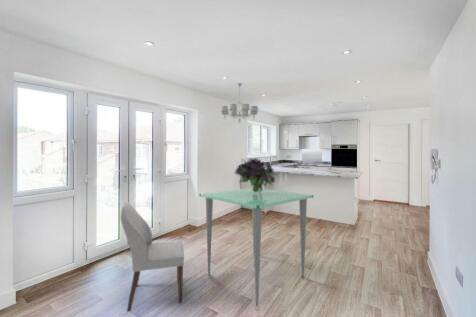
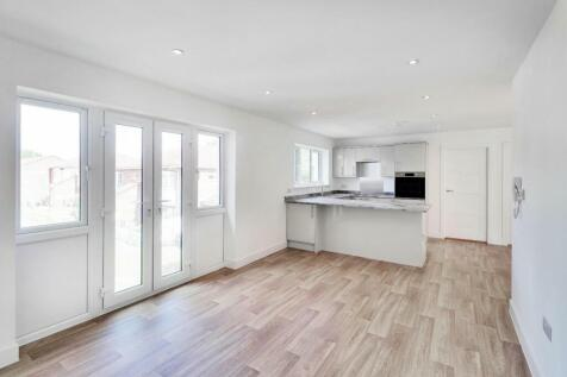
- dining table (255, 235)
- bouquet (255, 175)
- chair (154, 248)
- chandelier (239, 102)
